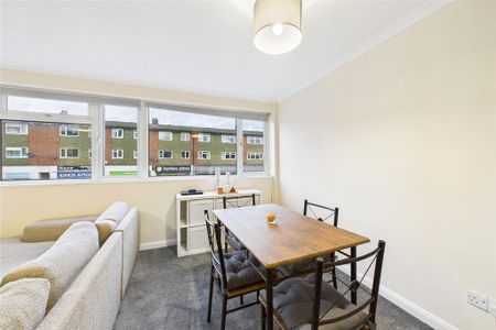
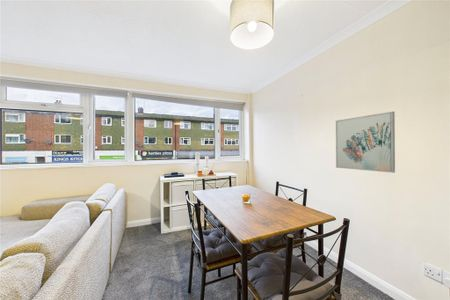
+ wall art (361, 143)
